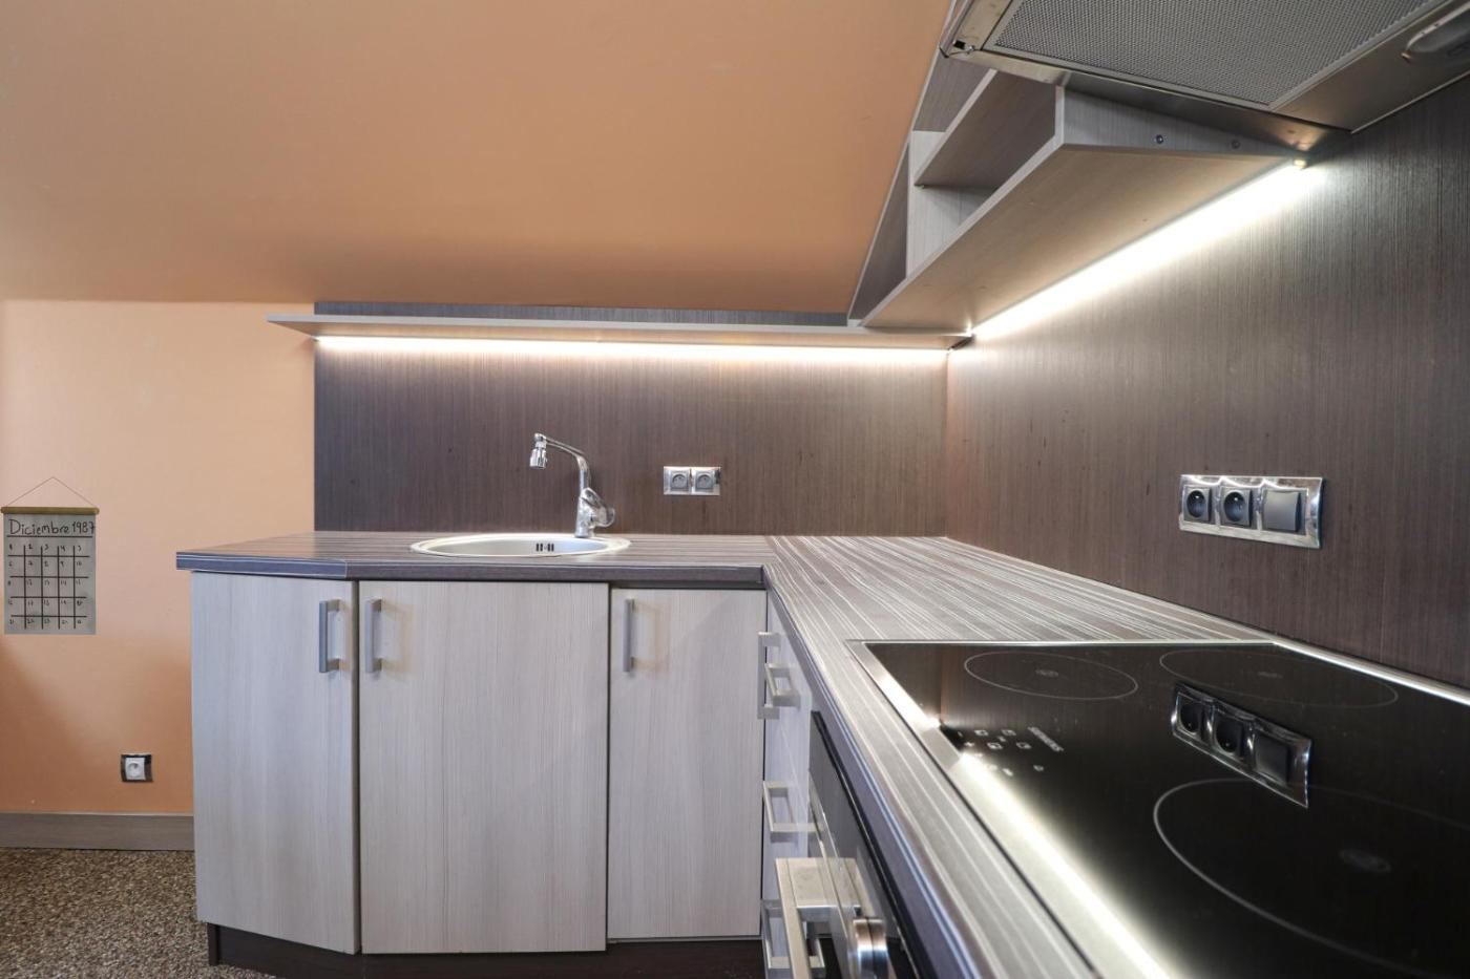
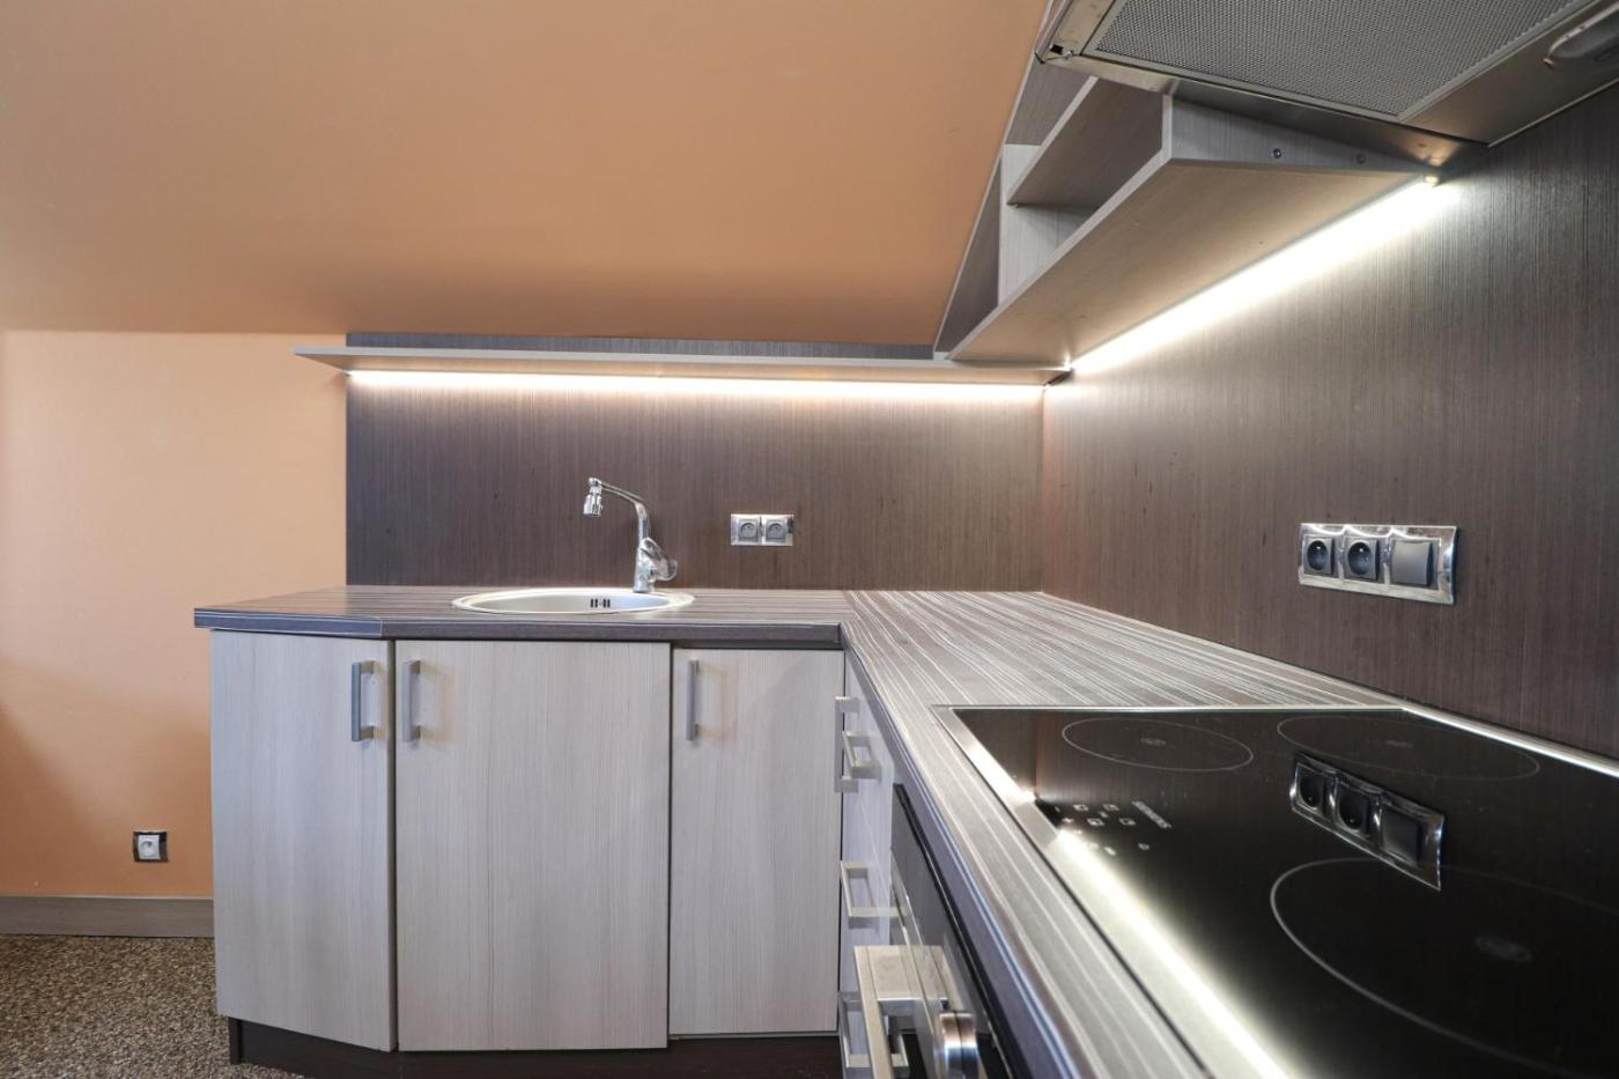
- calendar (50, 555)
